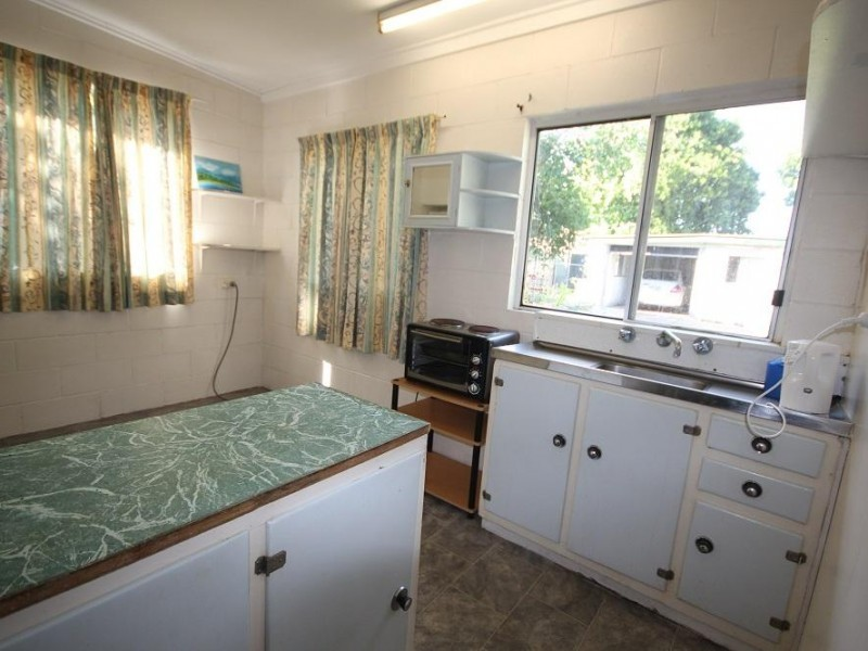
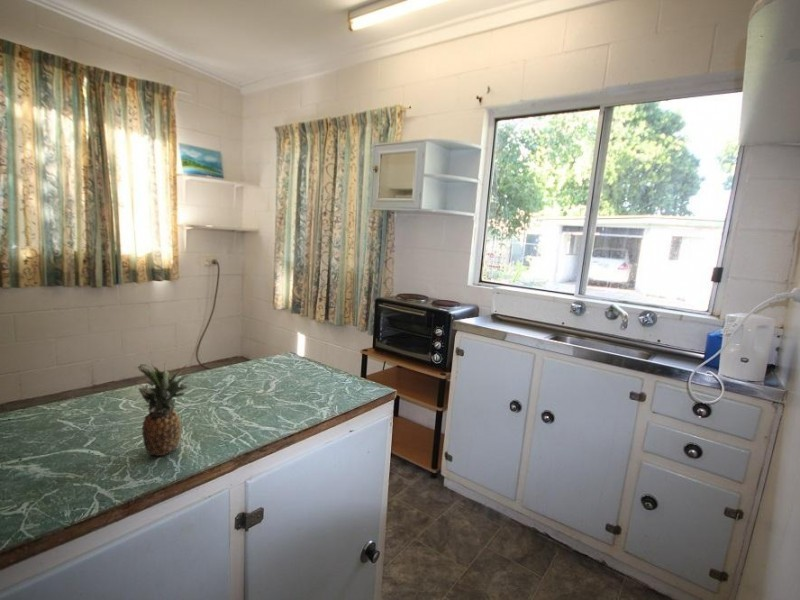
+ fruit (164, 405)
